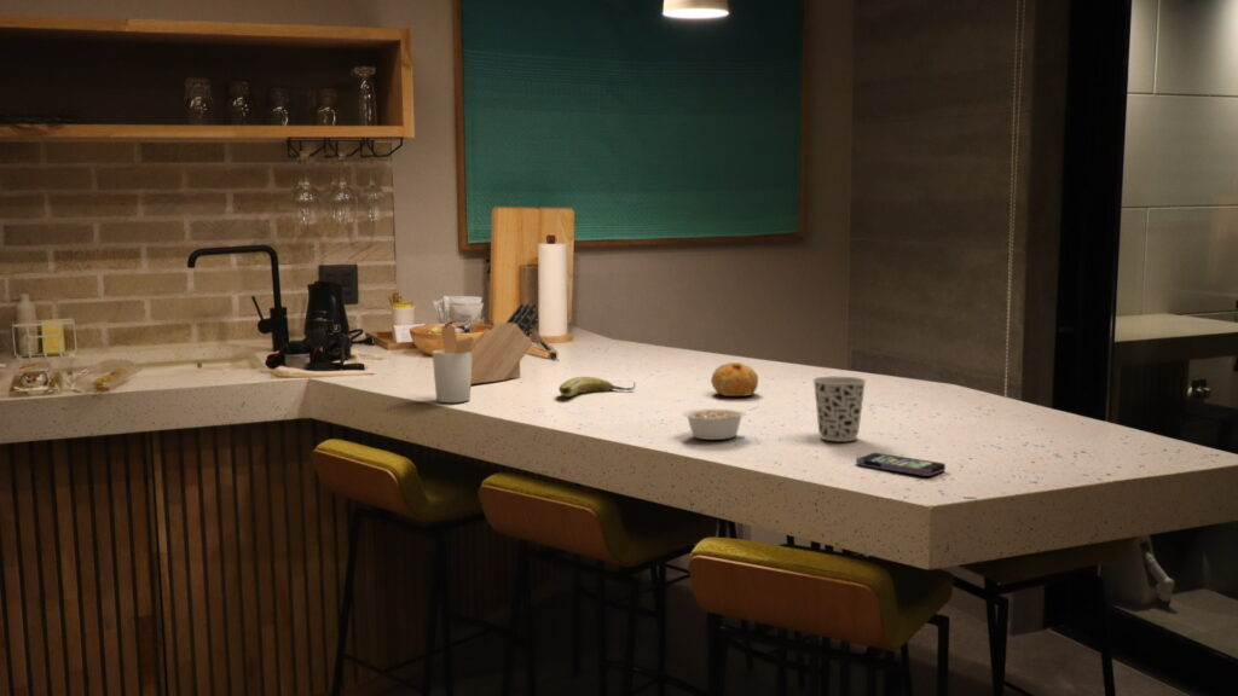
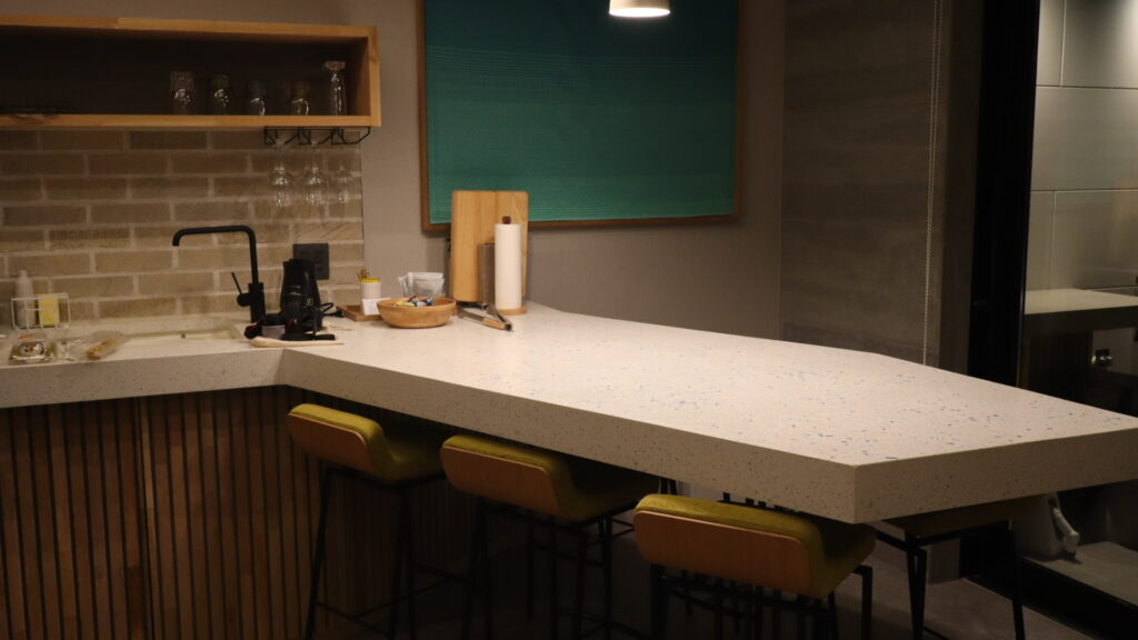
- fruit (734, 378)
- cup (838, 408)
- smartphone (899, 464)
- utensil holder (462, 362)
- fruit (590, 385)
- legume (716, 420)
- knife block (497, 341)
